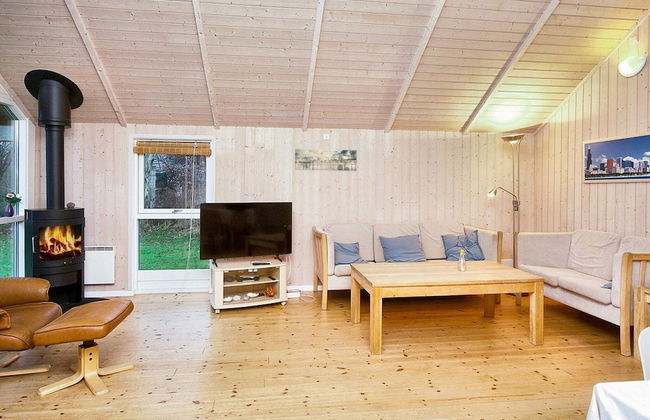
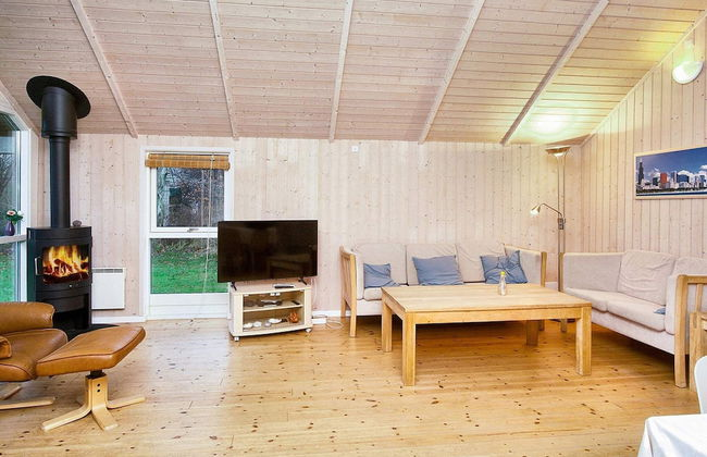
- wall art (326, 159)
